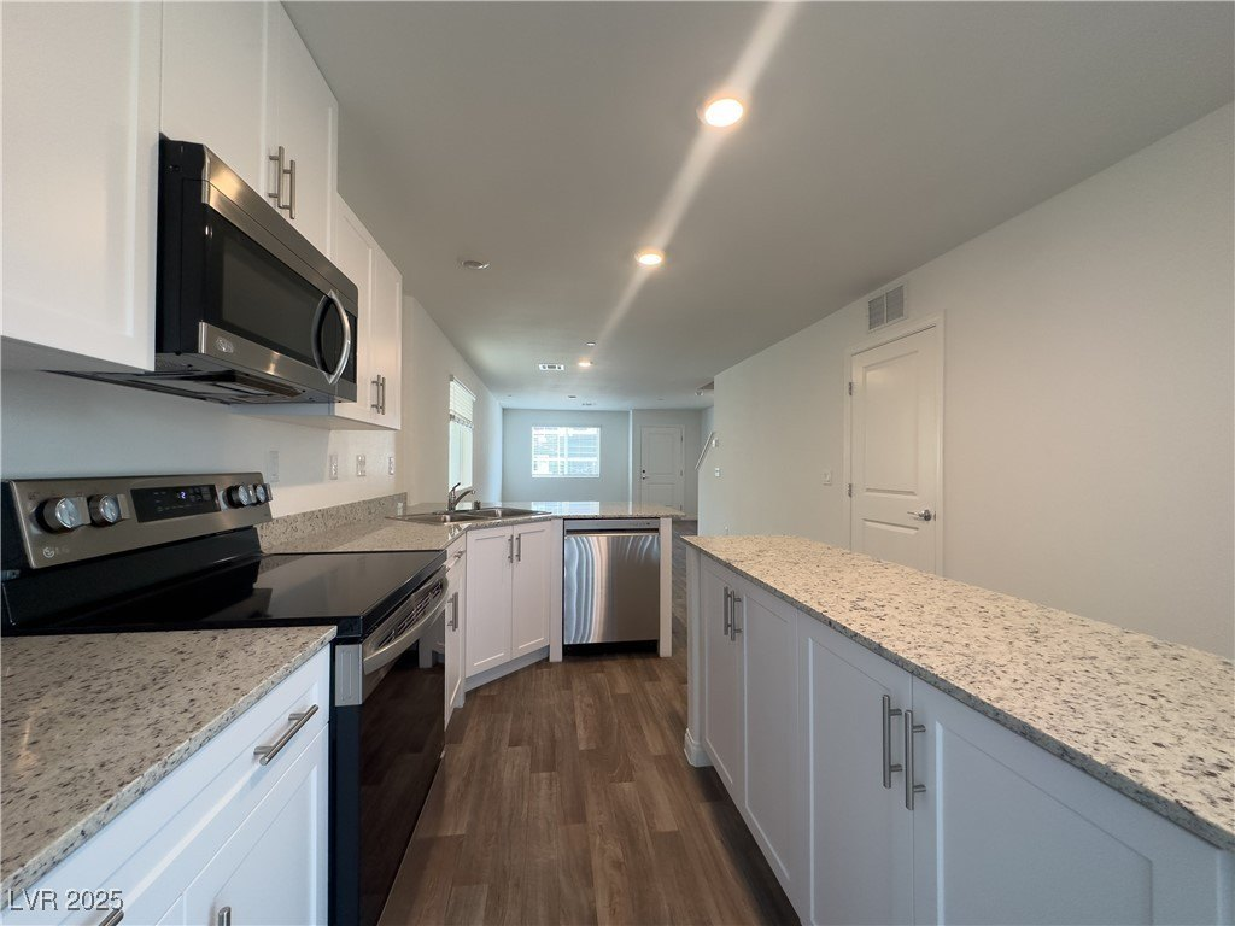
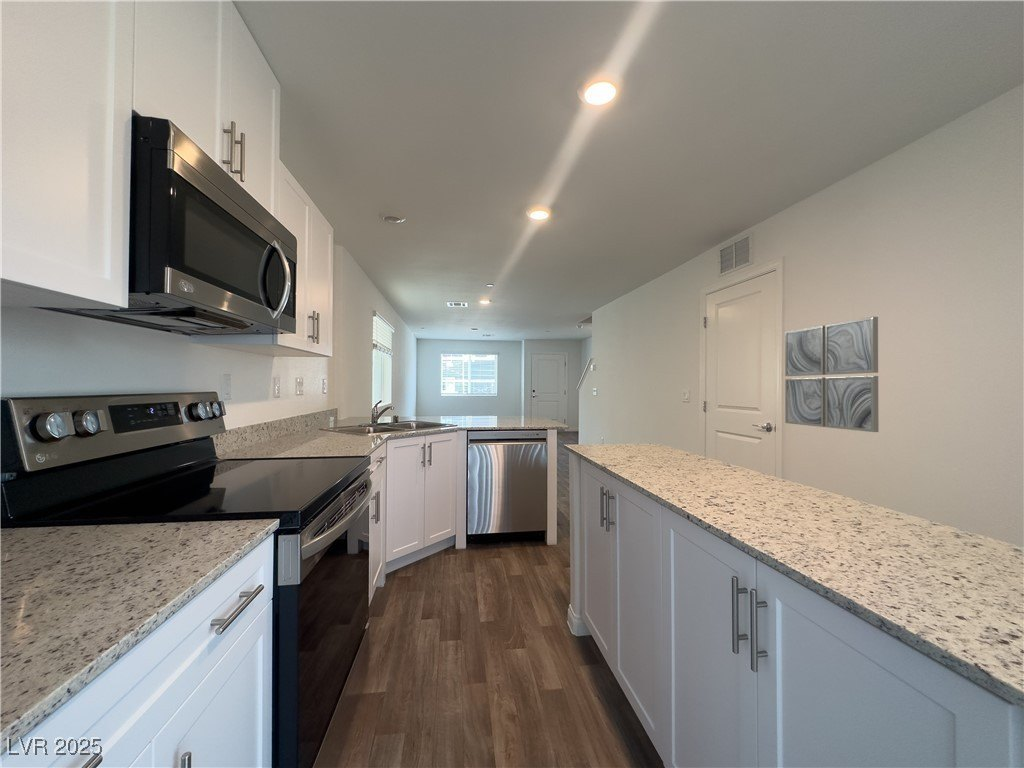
+ wall art (826, 377)
